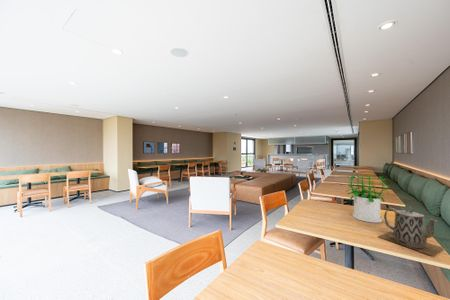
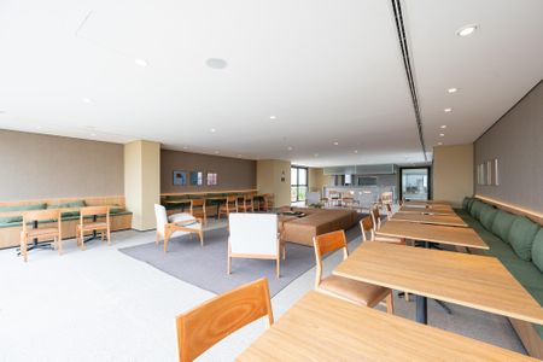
- potted plant (364, 195)
- teapot (409, 224)
